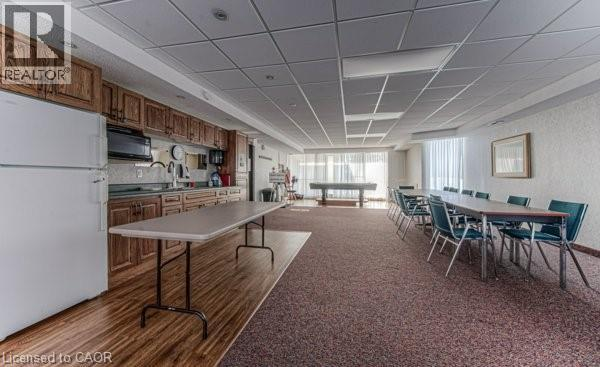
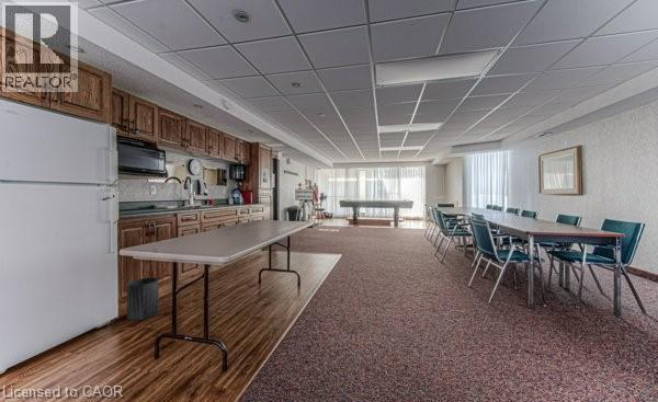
+ trash can (143, 298)
